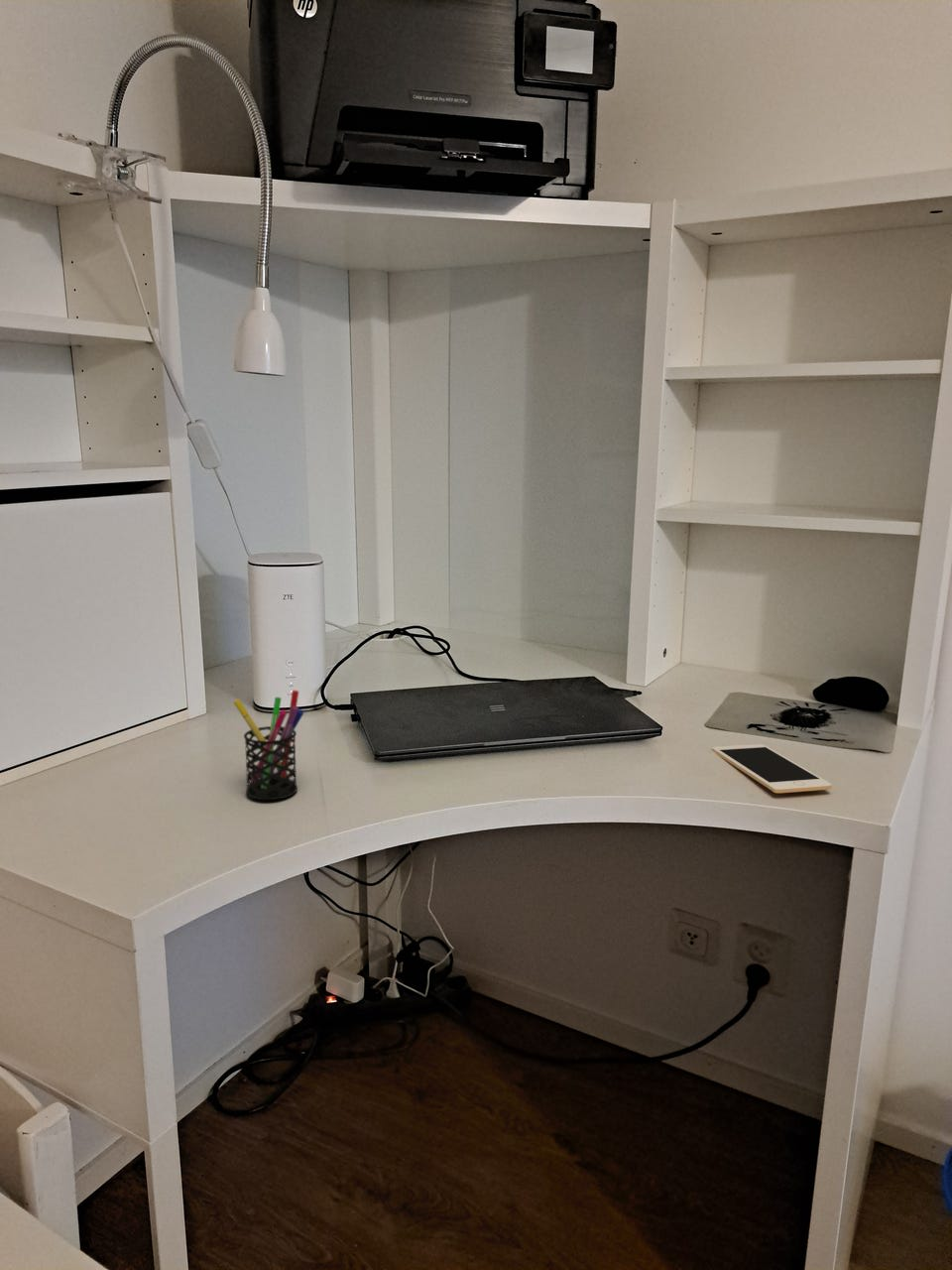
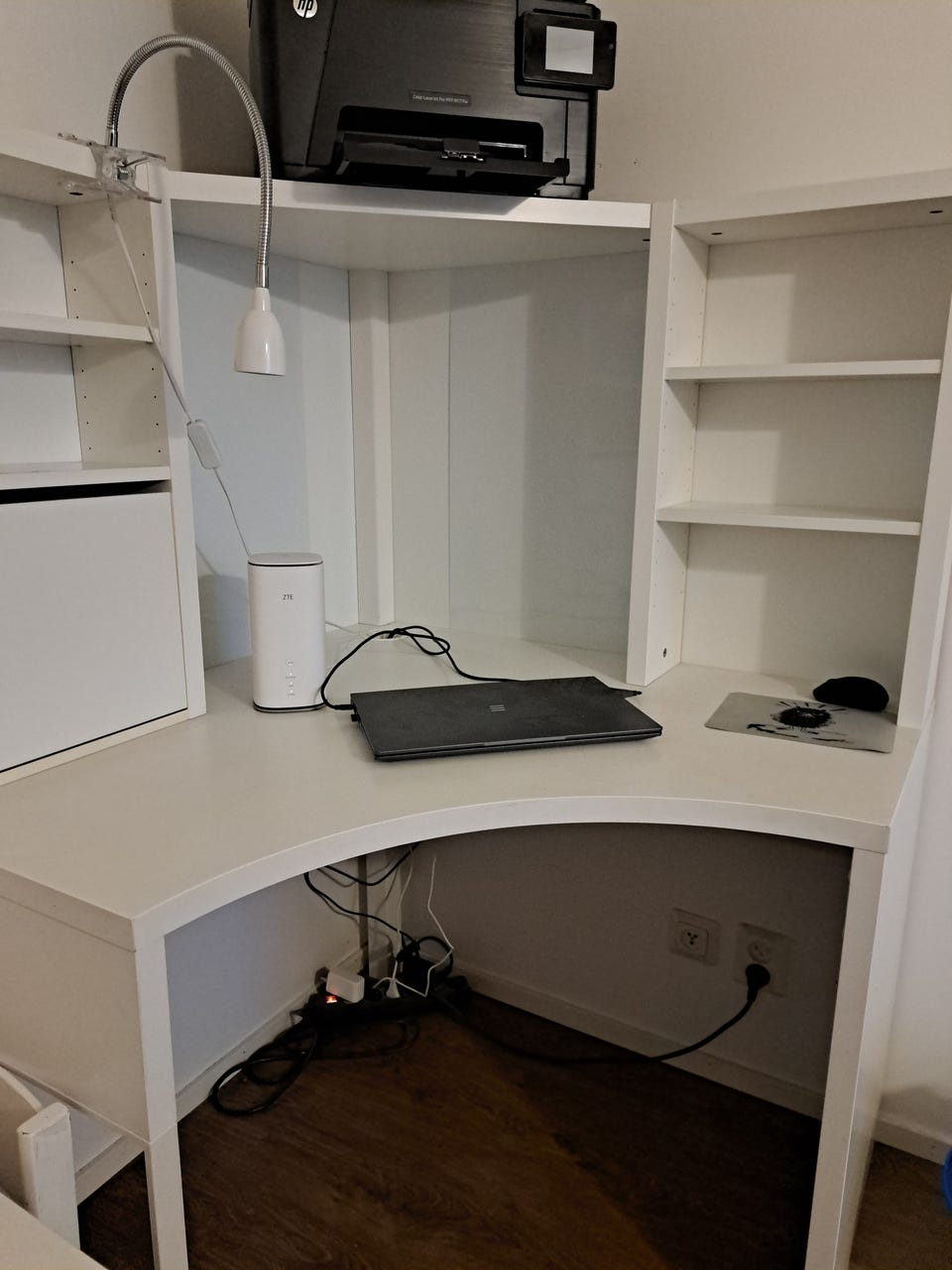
- pen holder (274, 739)
- cell phone (768, 766)
